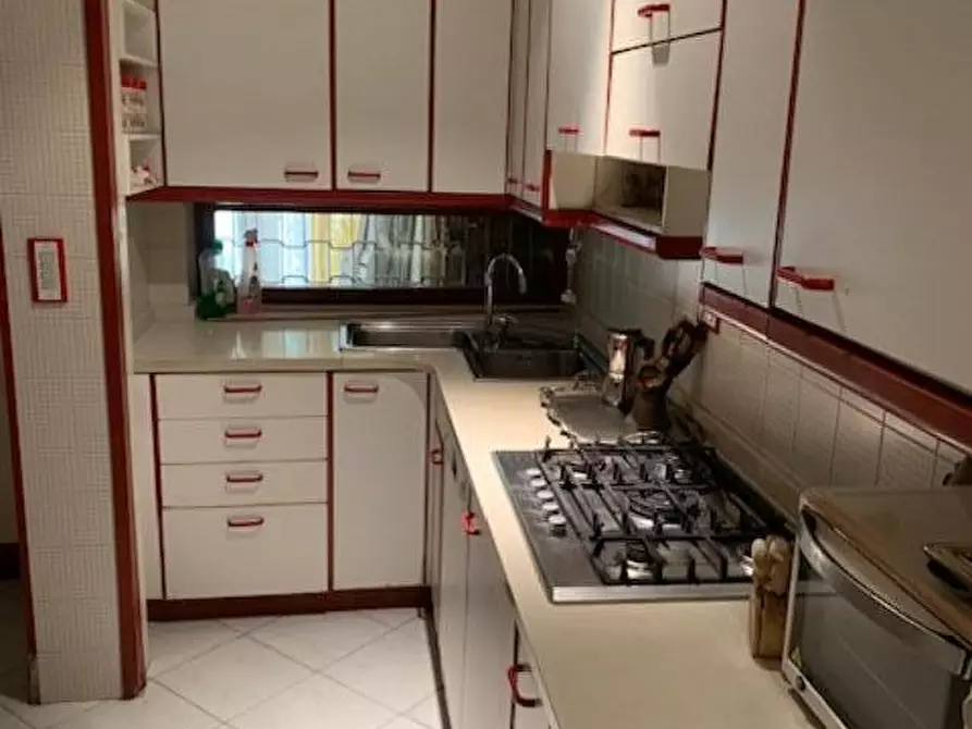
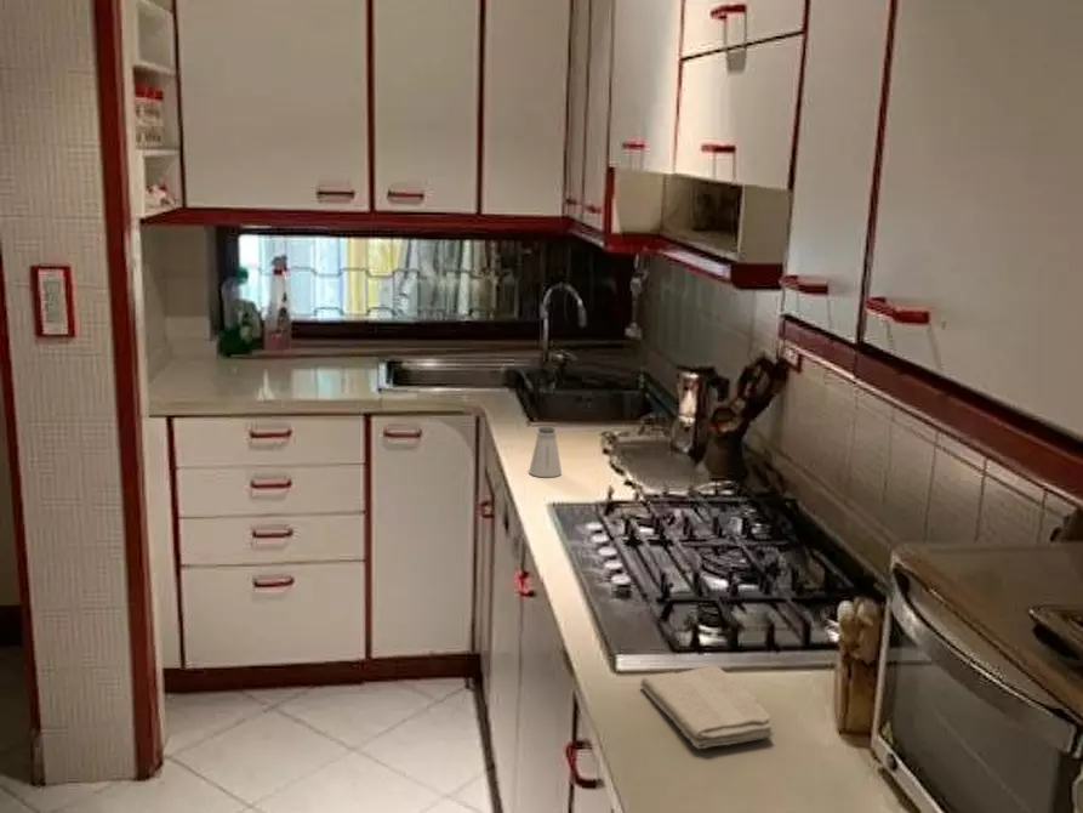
+ saltshaker (546, 450)
+ washcloth (706, 703)
